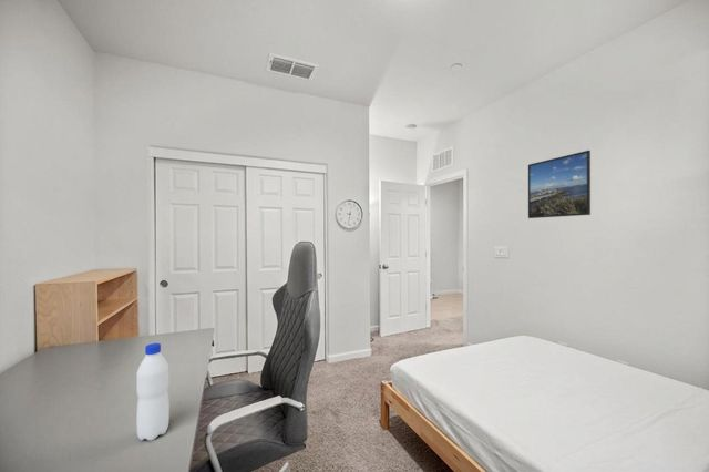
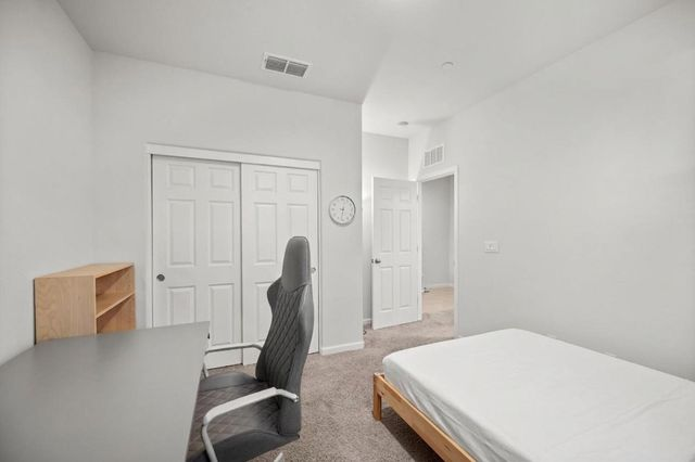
- water bottle (153, 389)
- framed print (556, 187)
